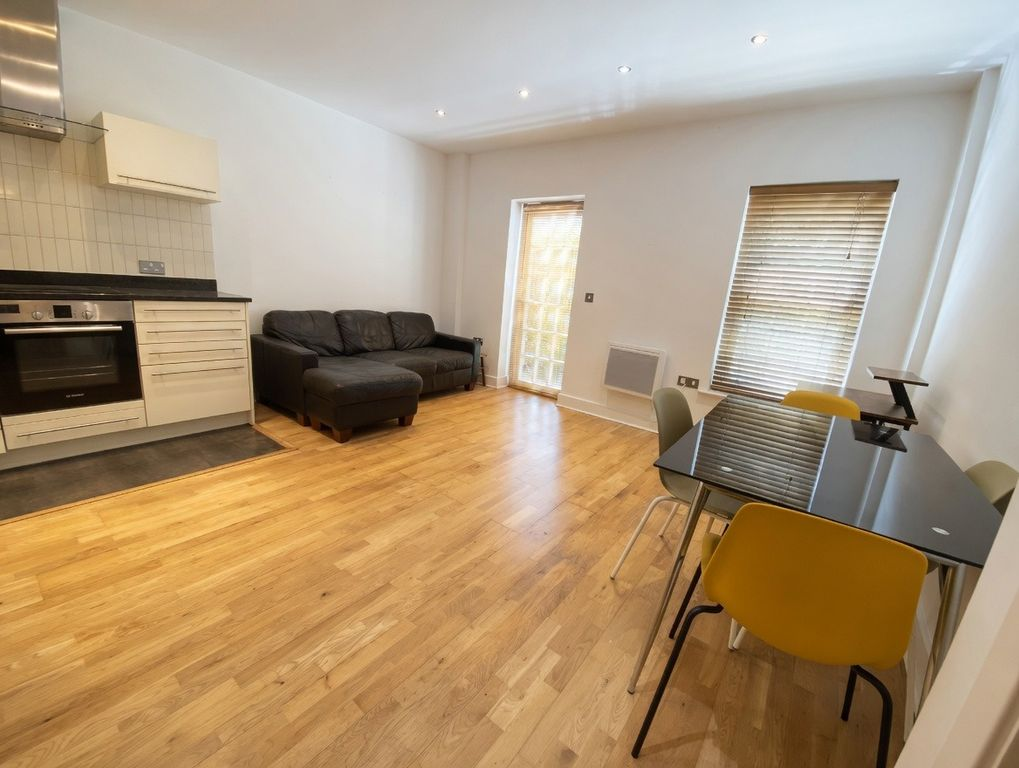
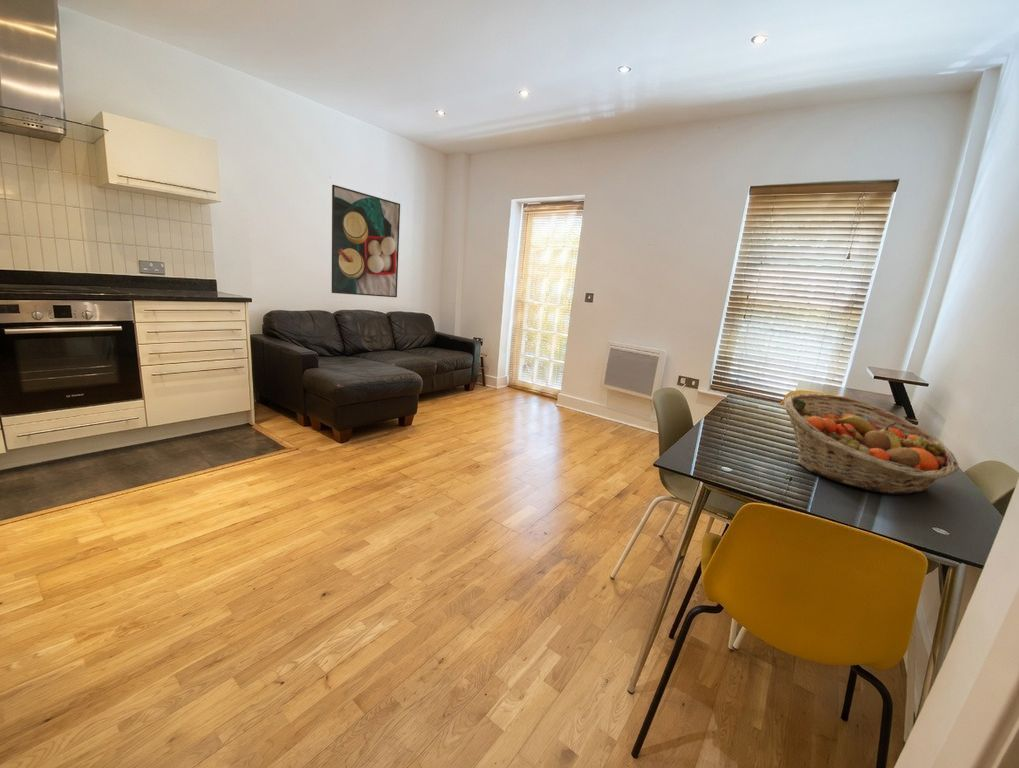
+ fruit basket (861, 440)
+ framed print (367, 246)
